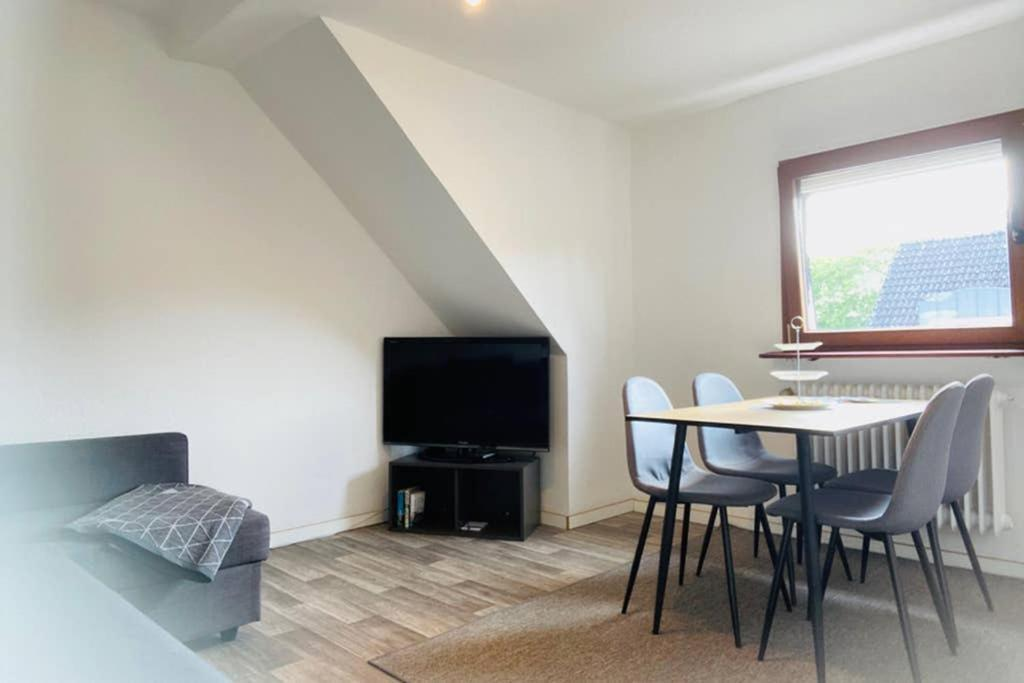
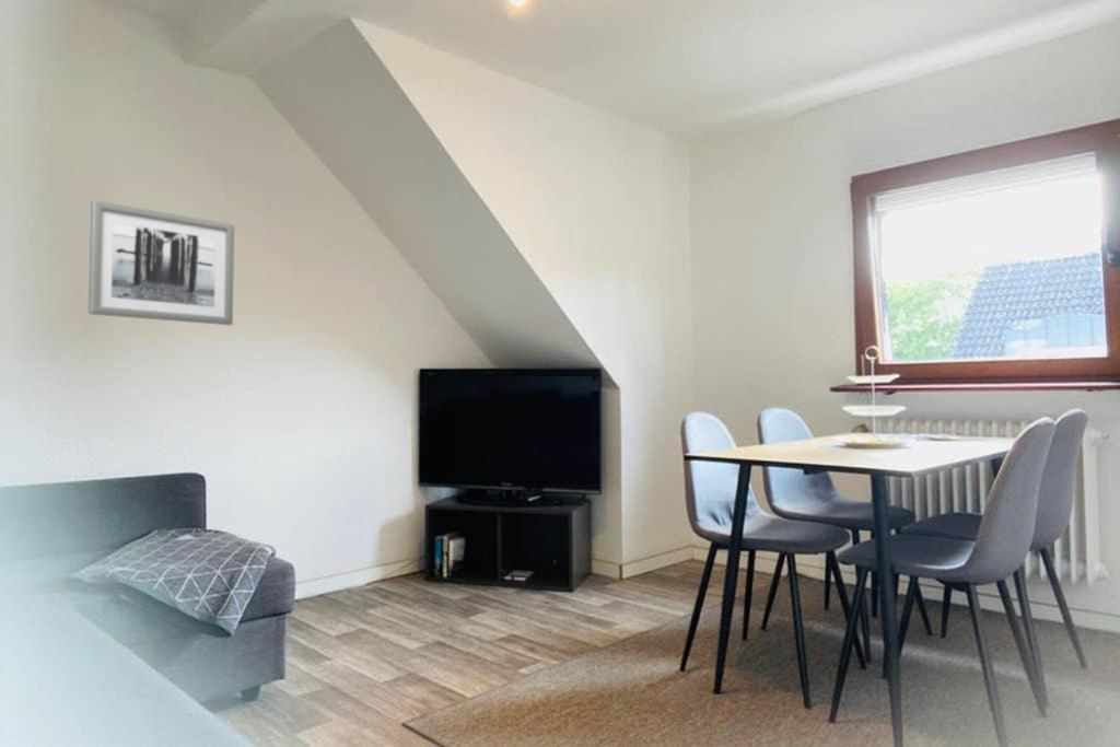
+ wall art (165, 266)
